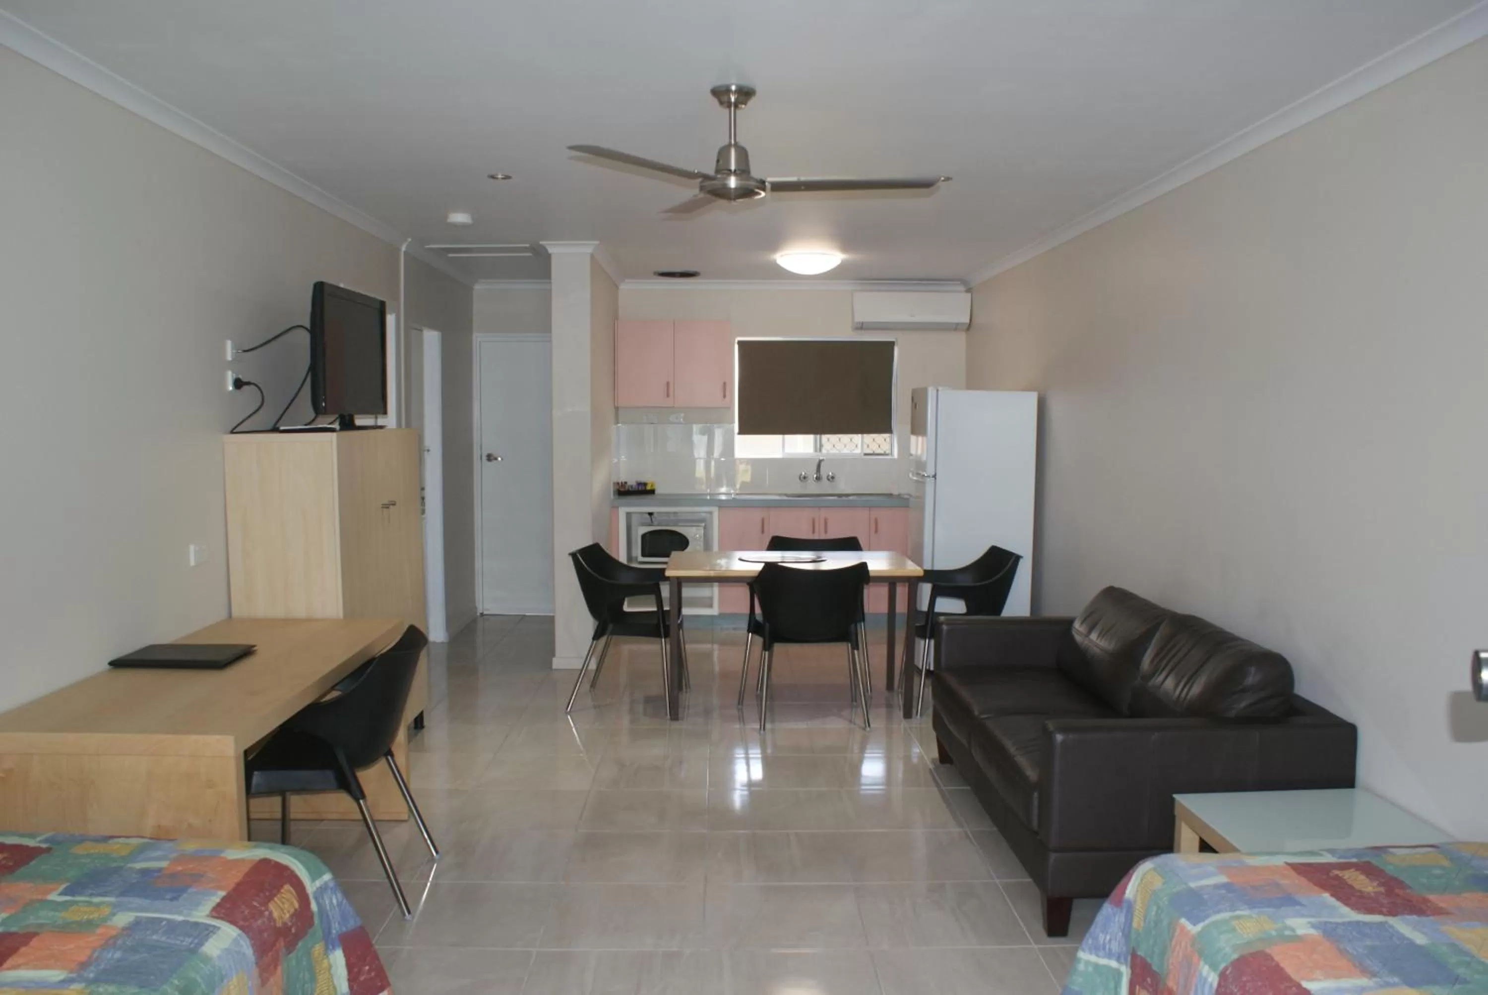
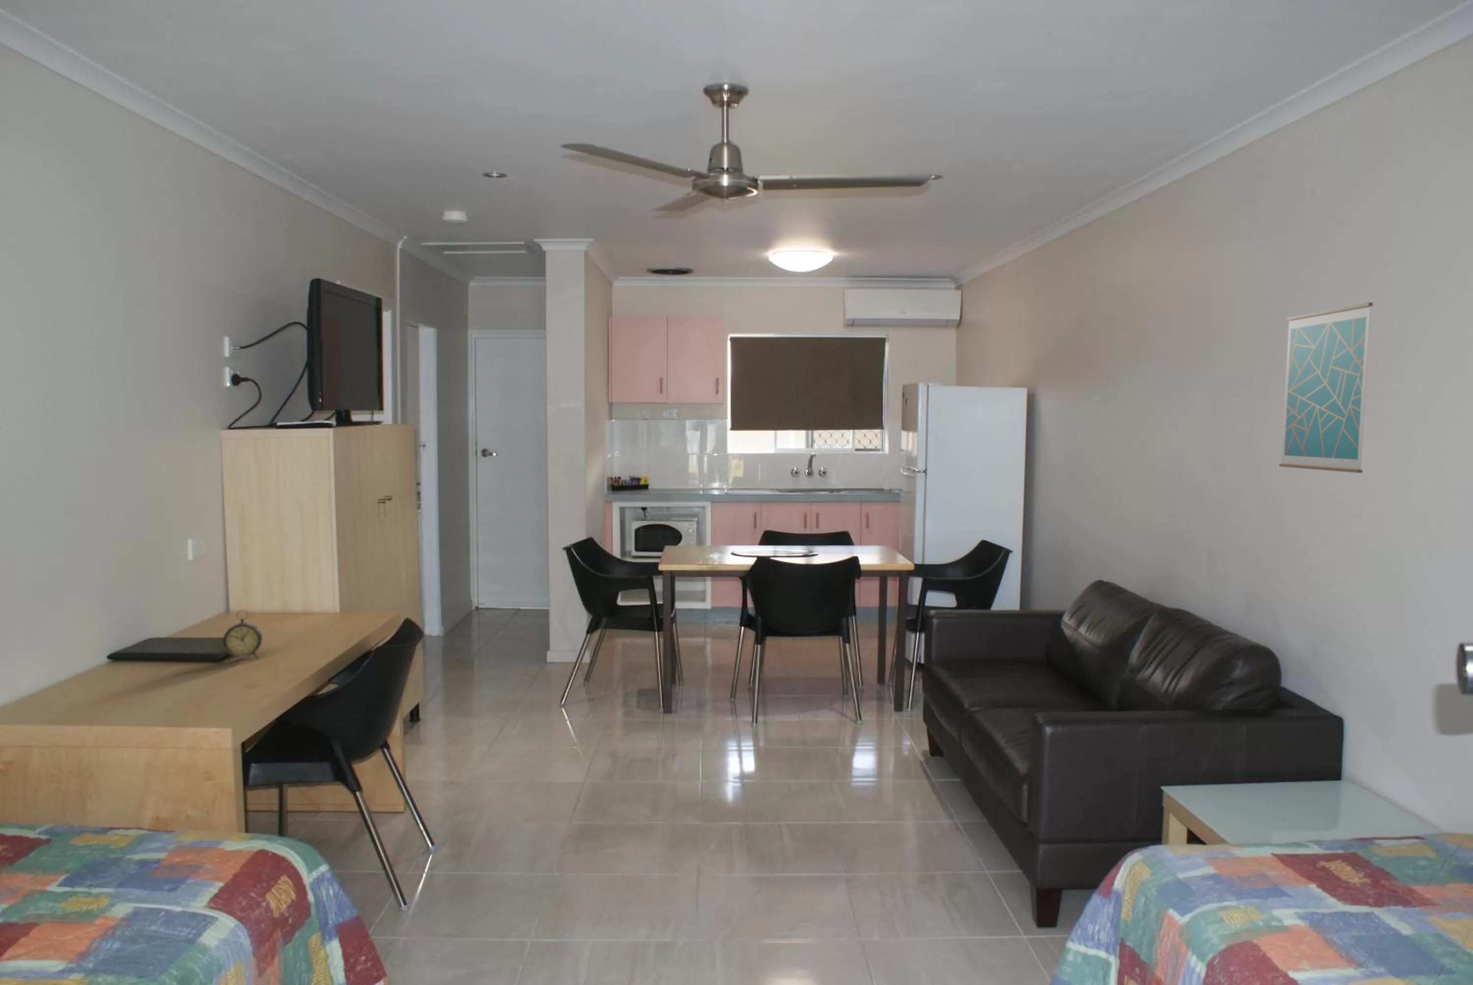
+ wall art (1322, 390)
+ alarm clock (243, 634)
